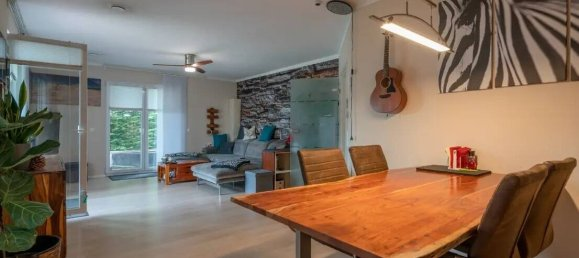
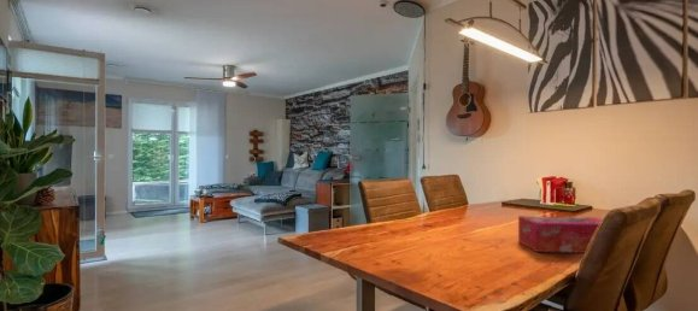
+ tissue box (567, 233)
